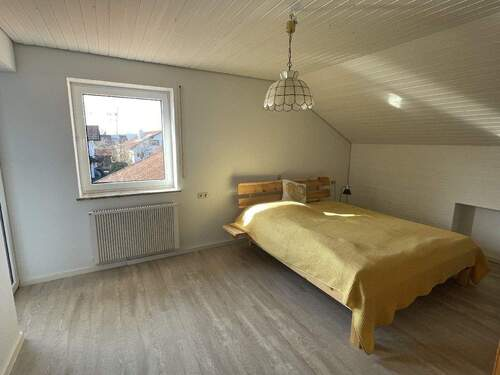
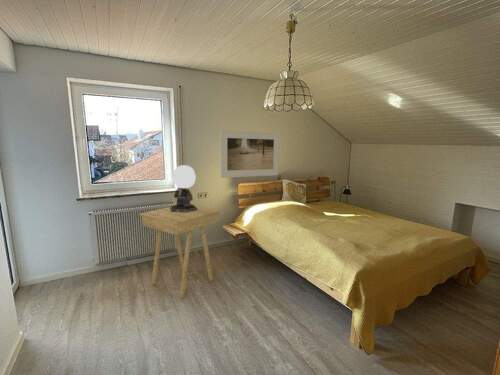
+ side table (181, 248)
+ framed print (251, 154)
+ table lamp (182, 187)
